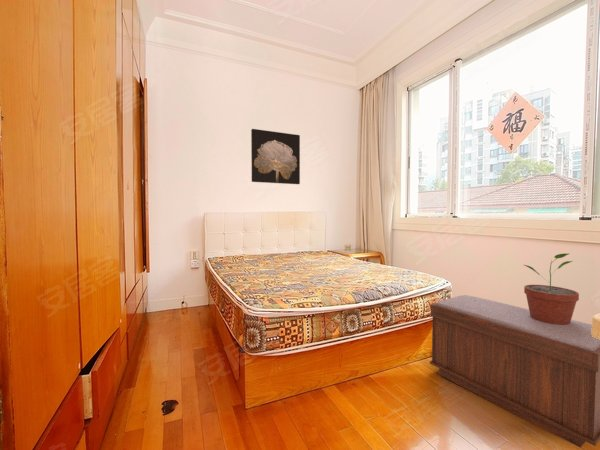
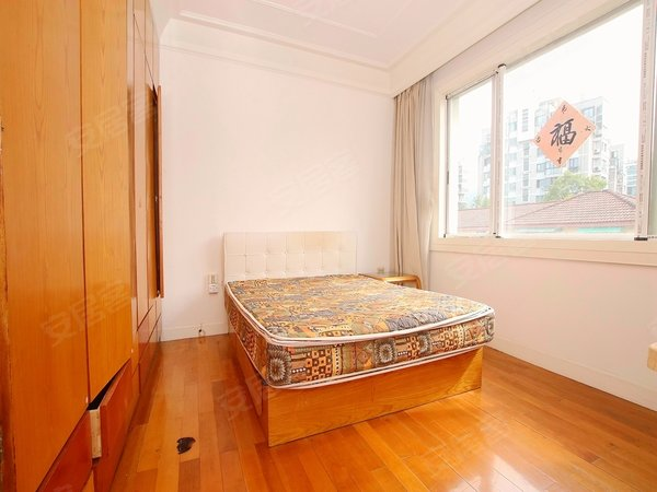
- potted plant (550, 284)
- wall art (276, 157)
- bench (511, 353)
